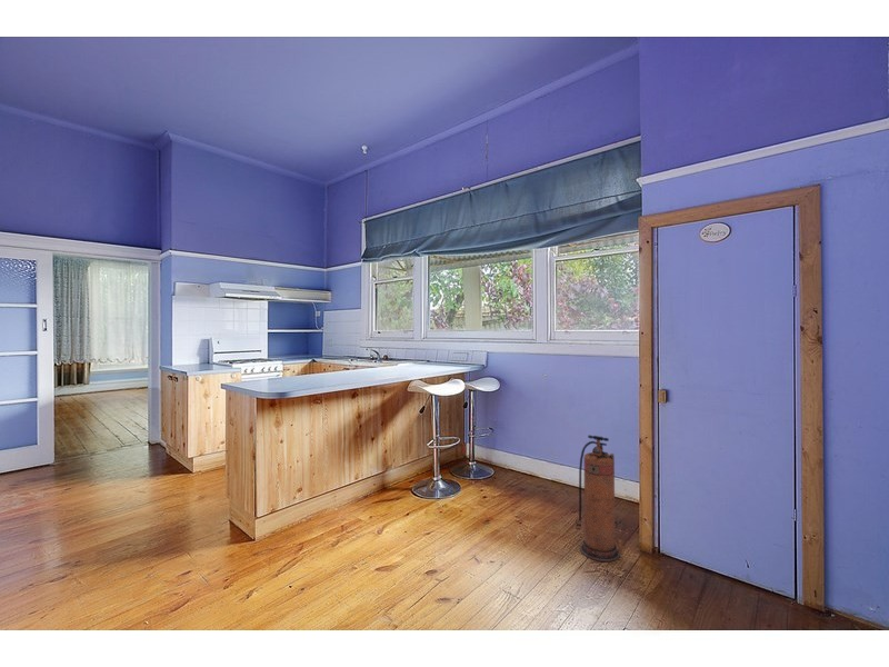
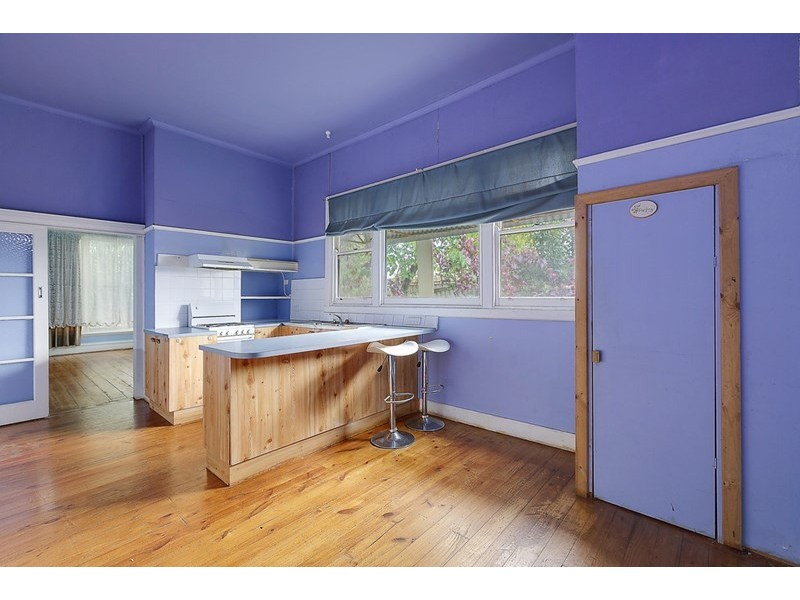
- fire extinguisher (598, 494)
